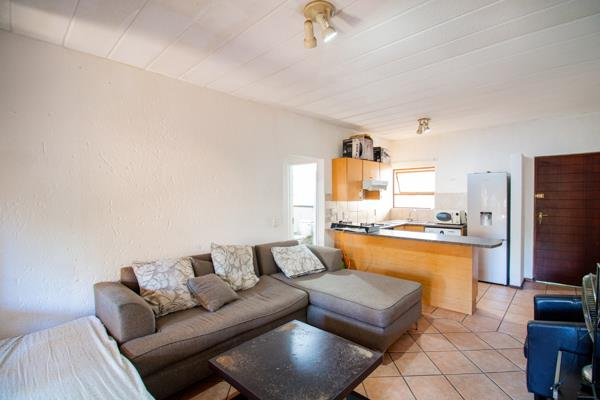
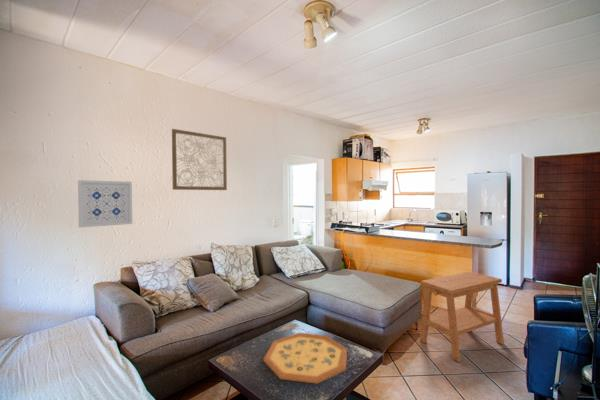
+ decorative tray (306, 353)
+ wall art (106, 203)
+ side table (461, 311)
+ wall art (199, 162)
